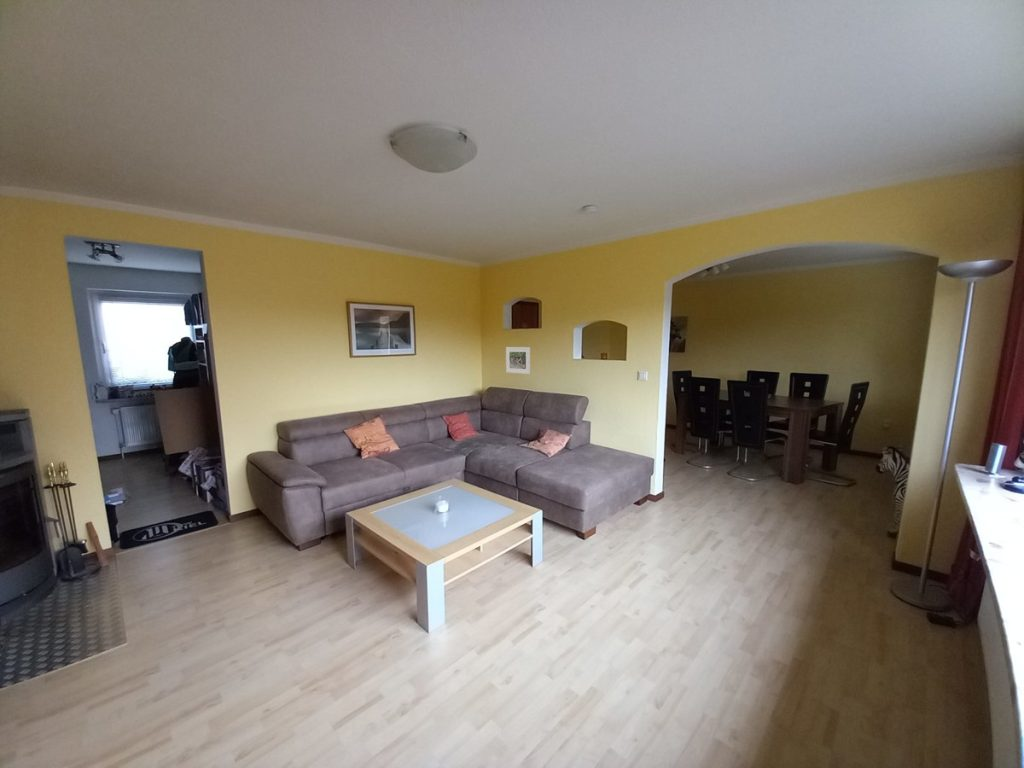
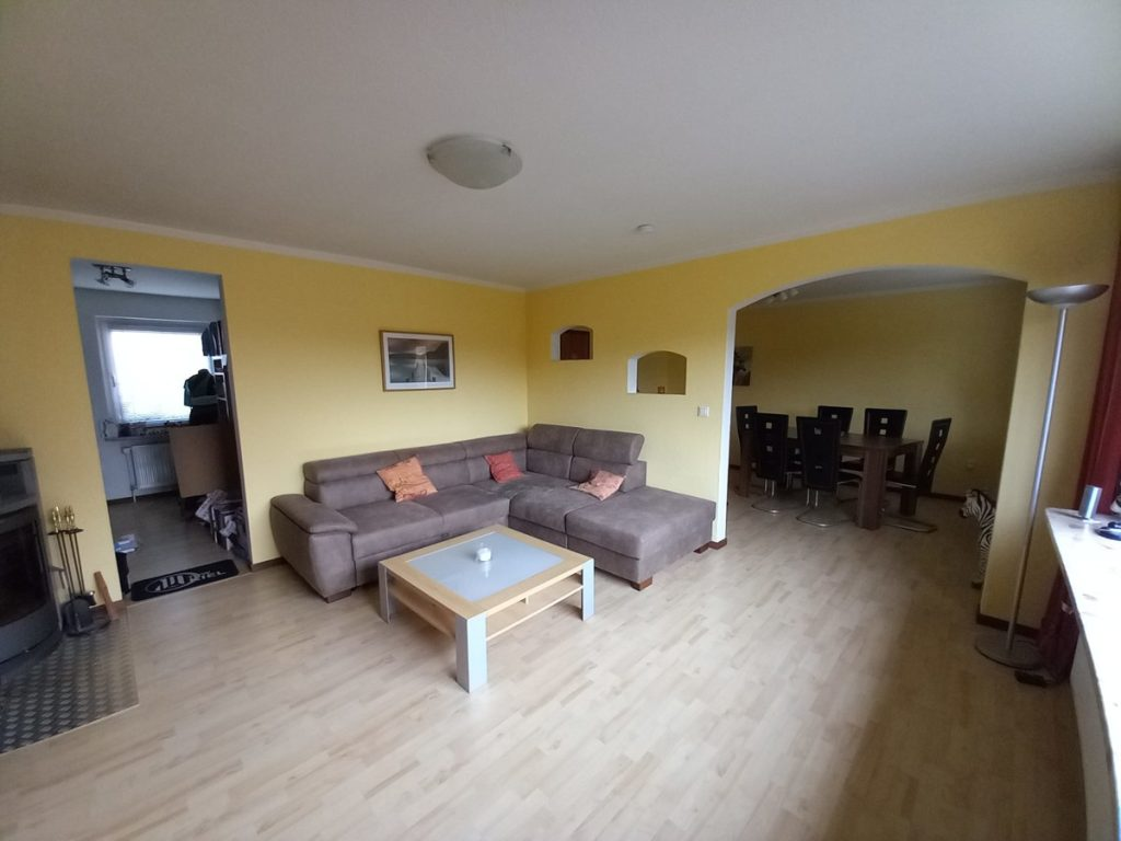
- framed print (517, 360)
